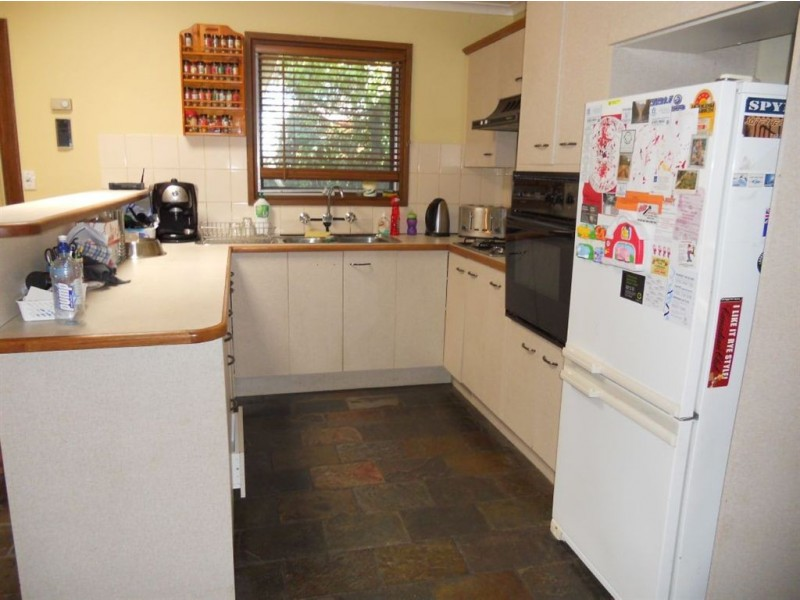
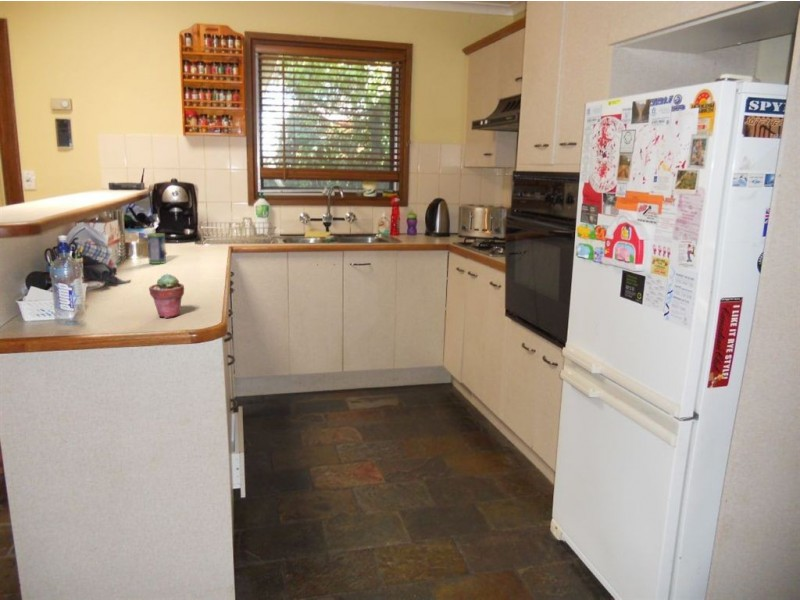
+ beverage can (156, 248)
+ potted succulent (167, 294)
